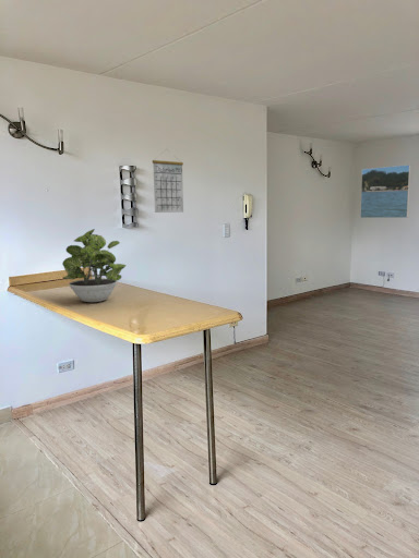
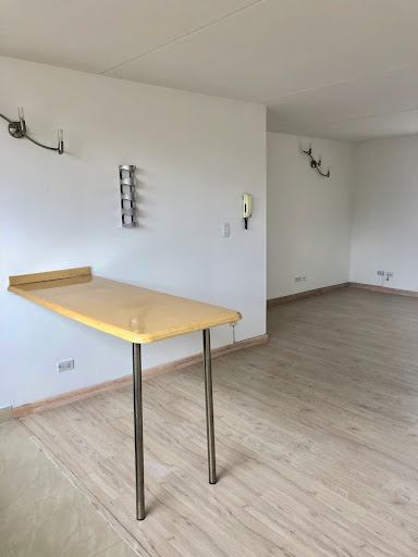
- calendar (168, 181)
- potted plant (91, 265)
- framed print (384, 192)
